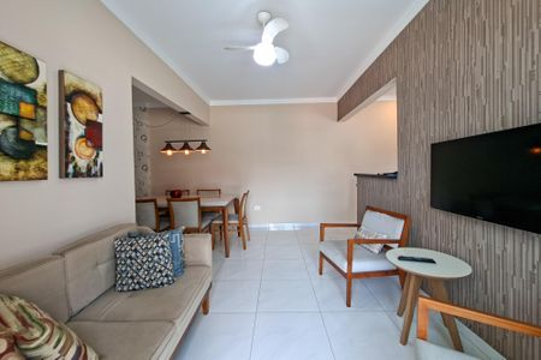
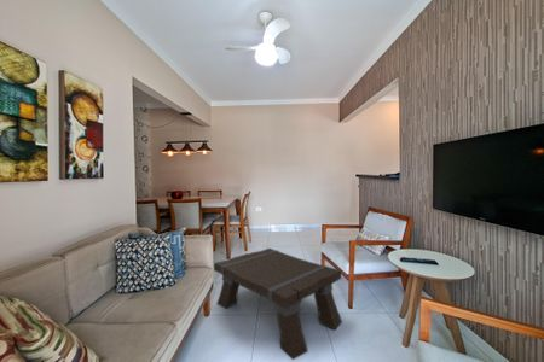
+ coffee table (274, 288)
